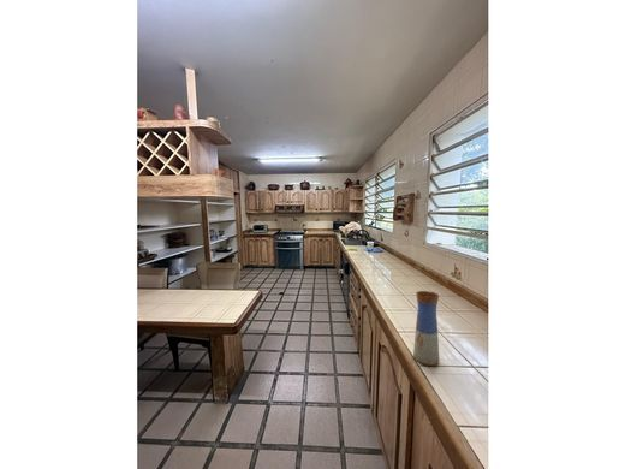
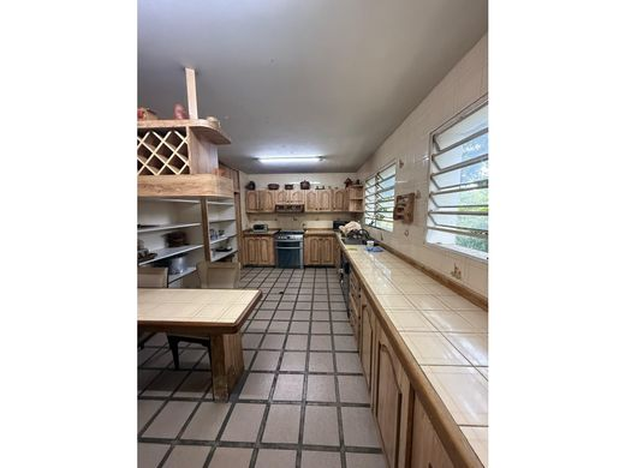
- vase (427, 326)
